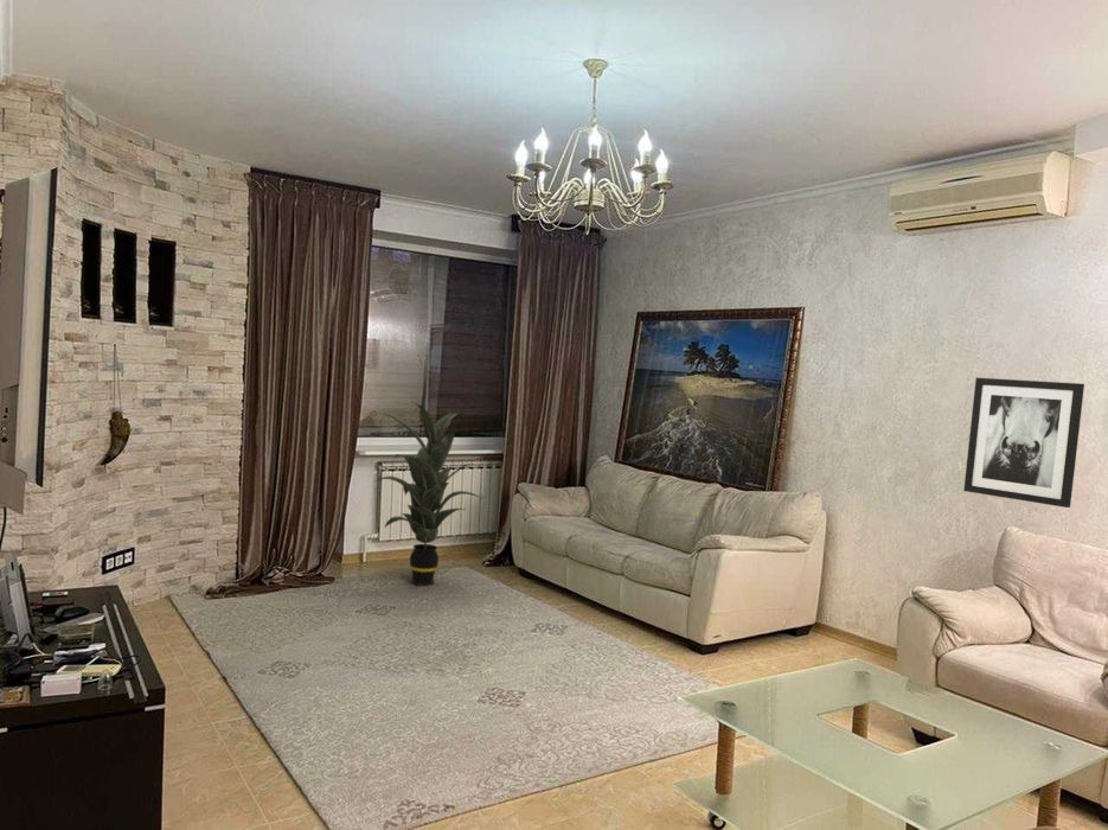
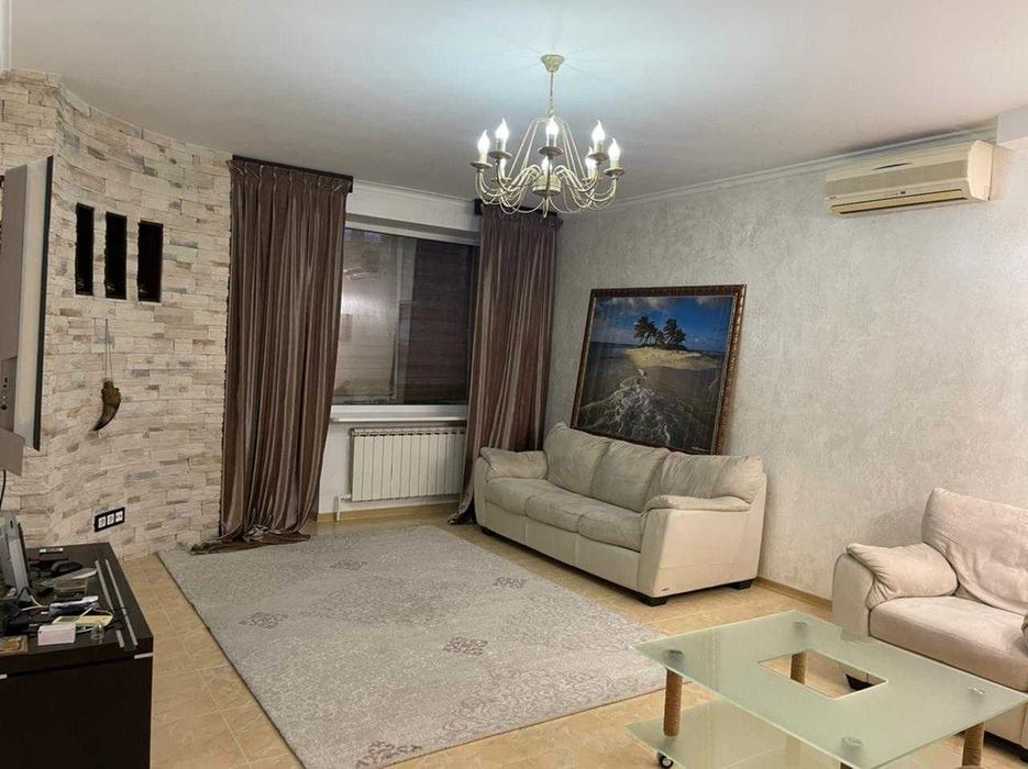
- indoor plant (421, 492)
- wall art (1020, 440)
